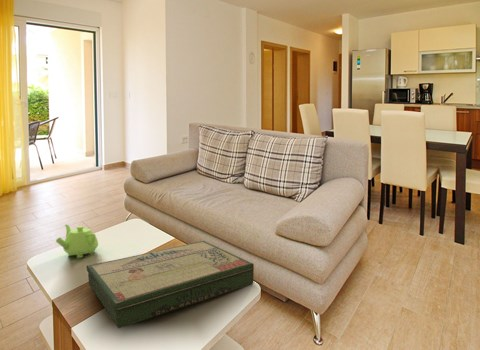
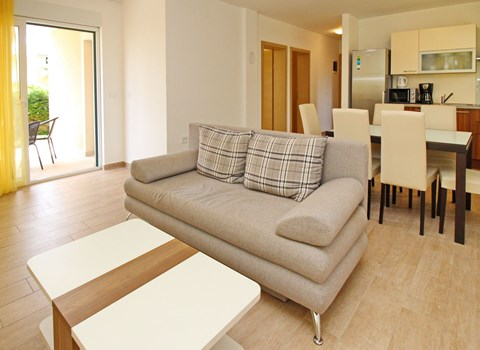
- teapot (75, 241)
- board game (171, 274)
